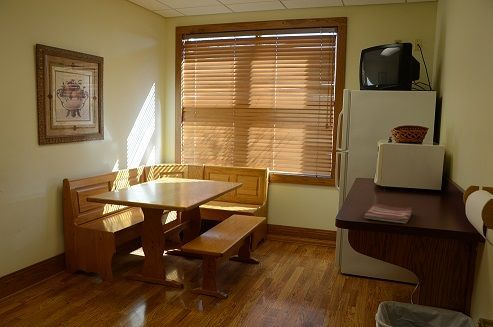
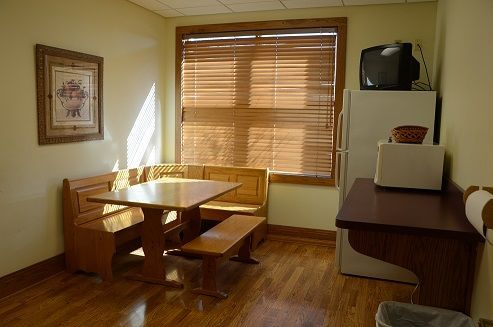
- dish towel (388, 212)
